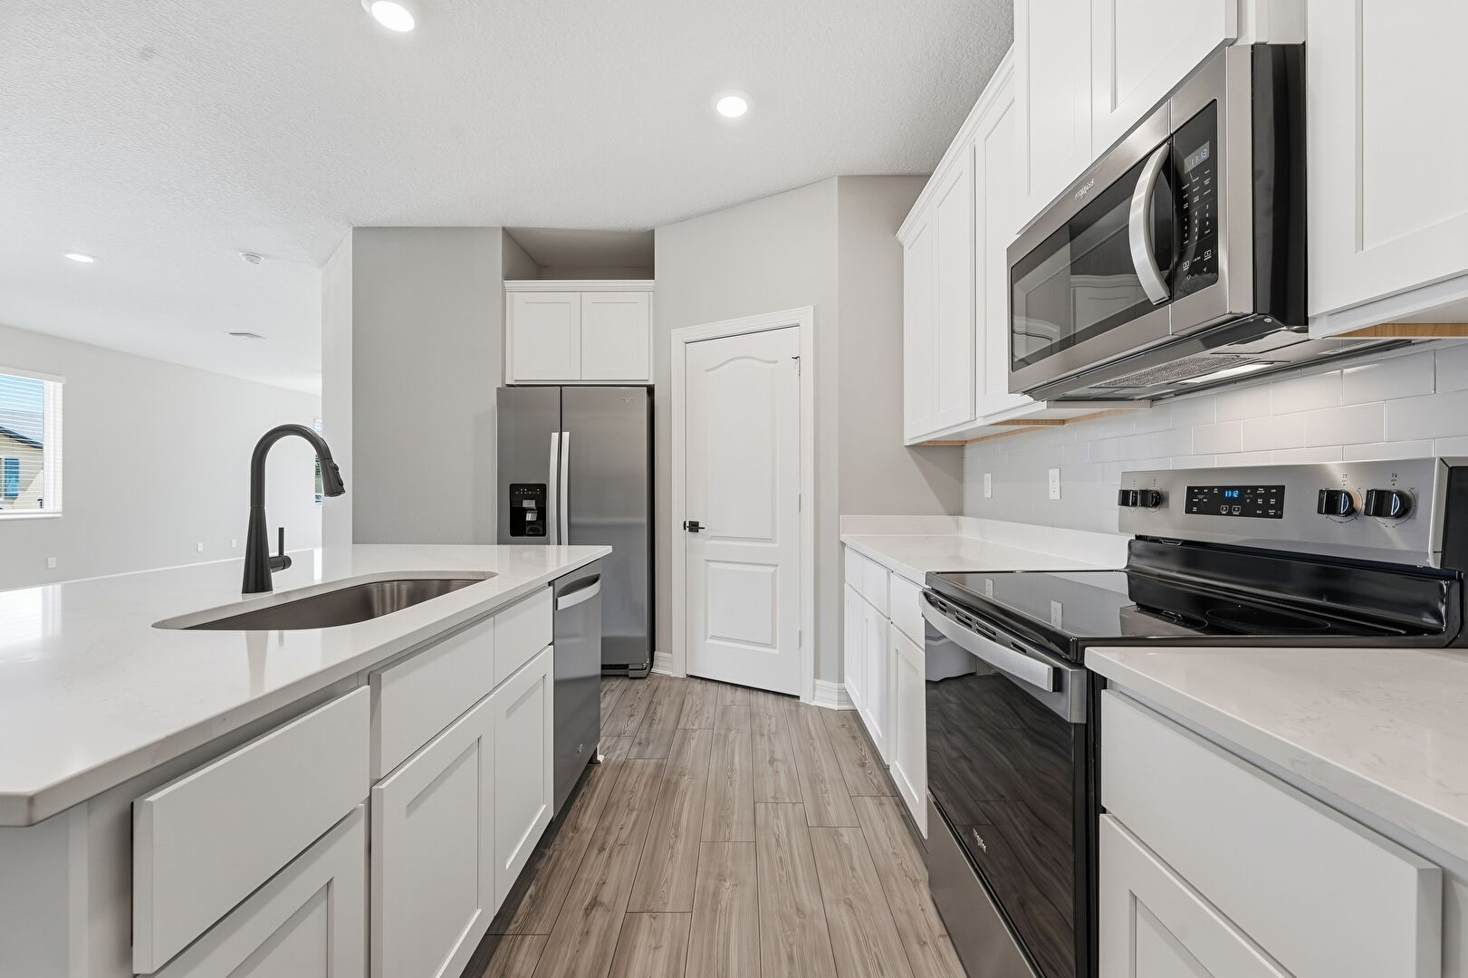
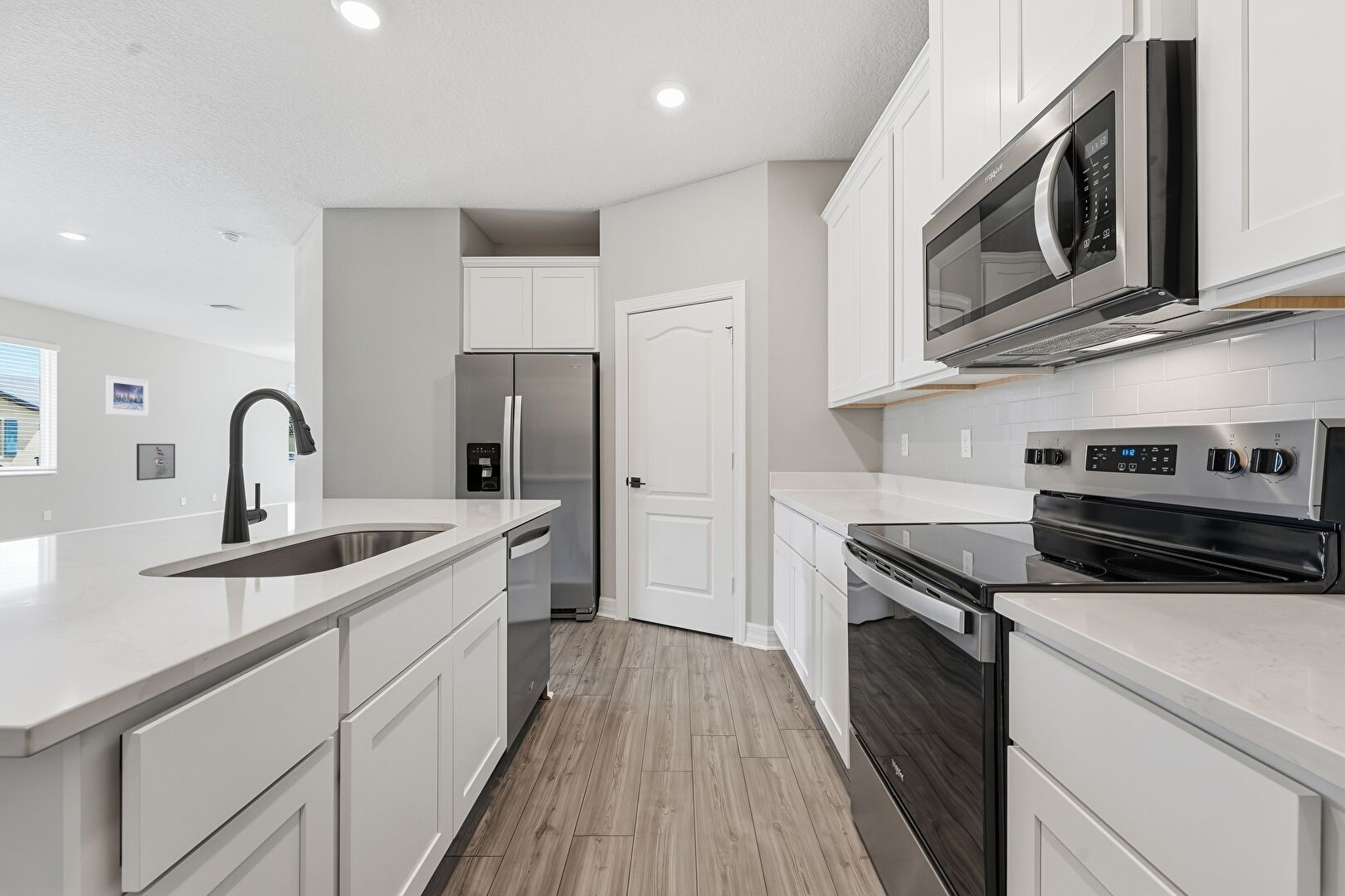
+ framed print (156, 461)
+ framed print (128, 397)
